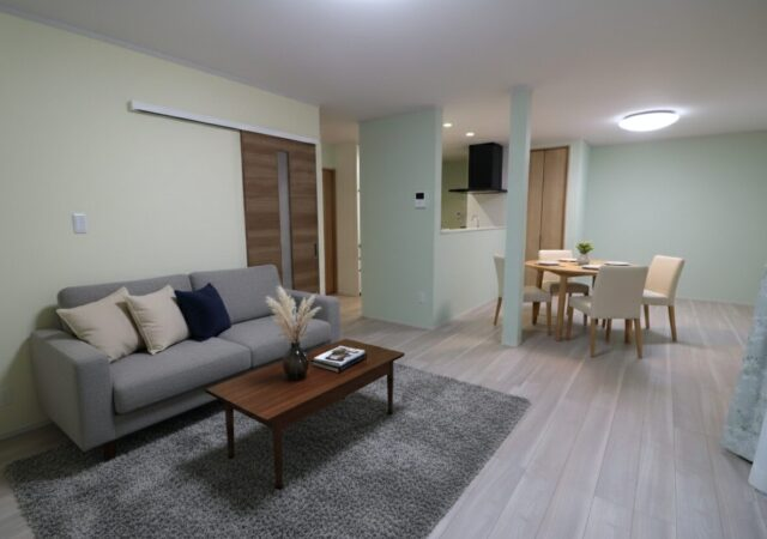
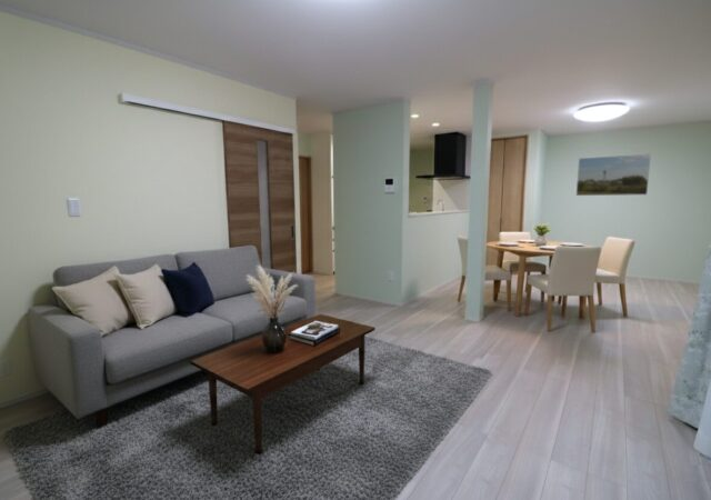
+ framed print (611, 176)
